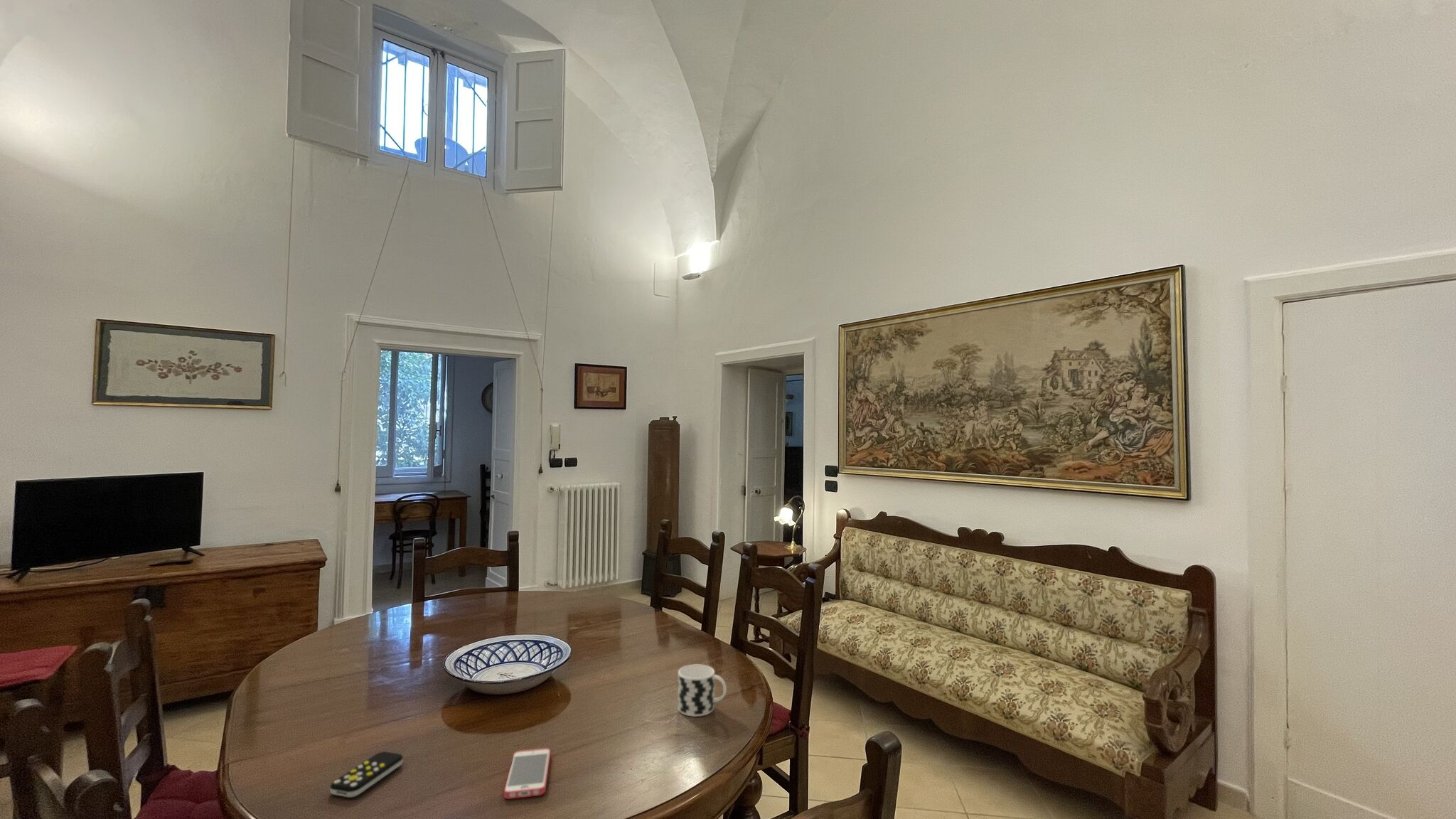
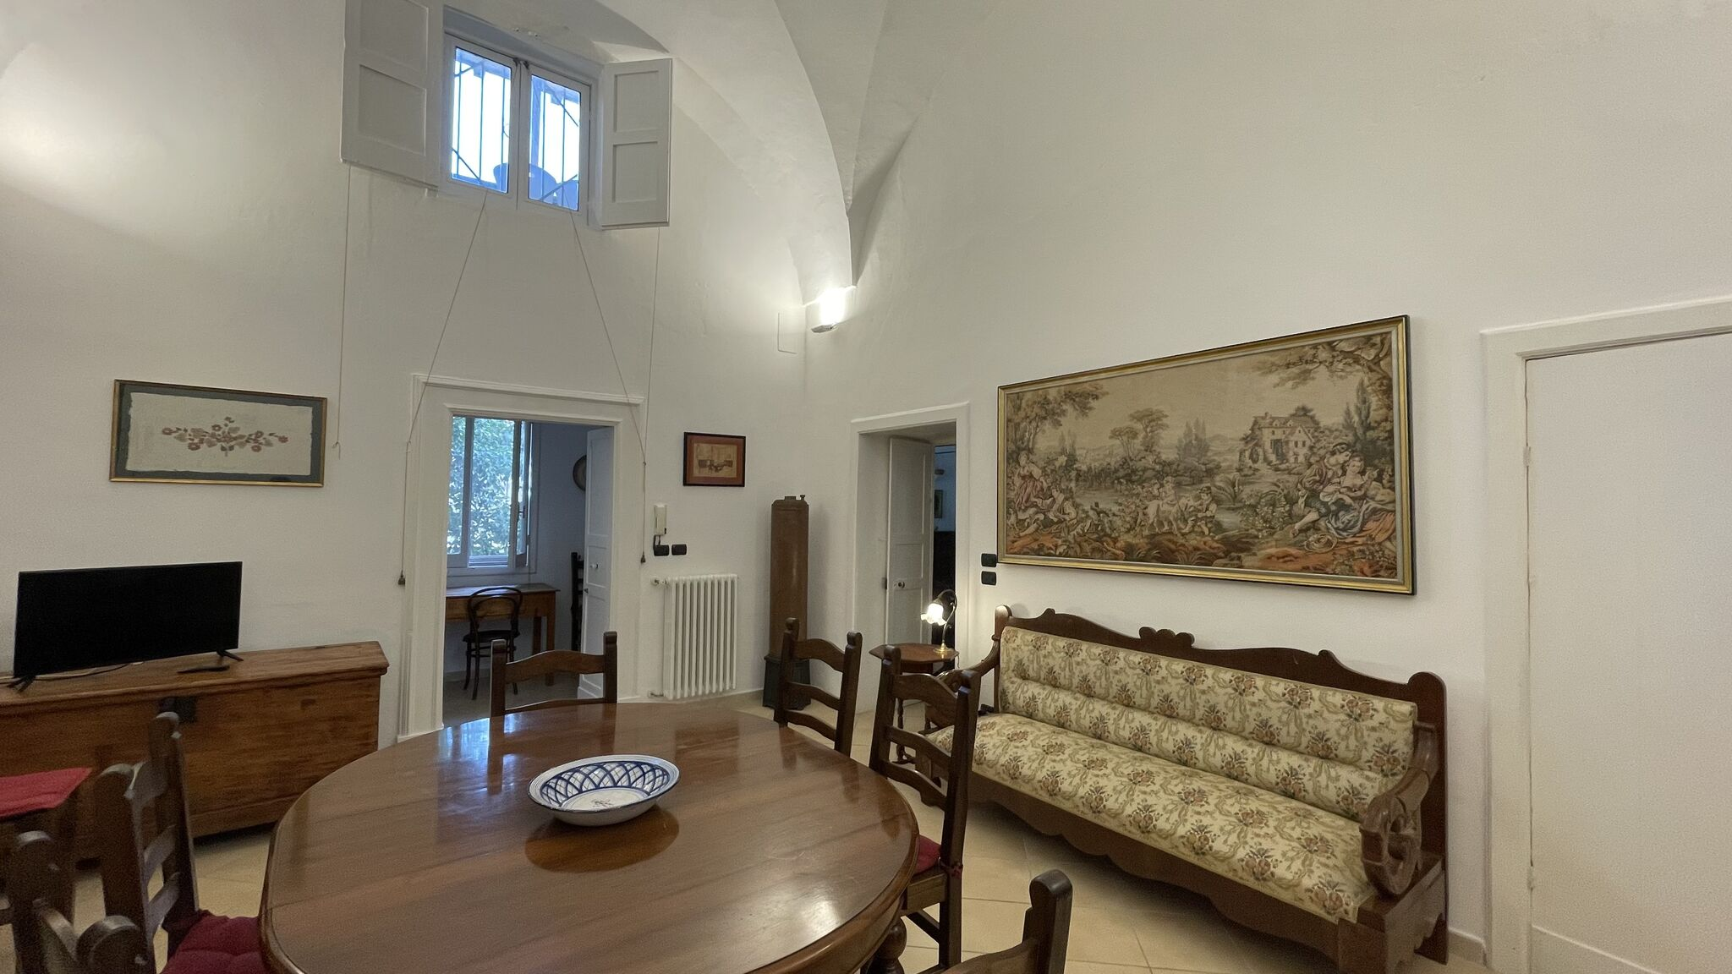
- smartphone (528, 771)
- cup (702, 690)
- remote control (368, 773)
